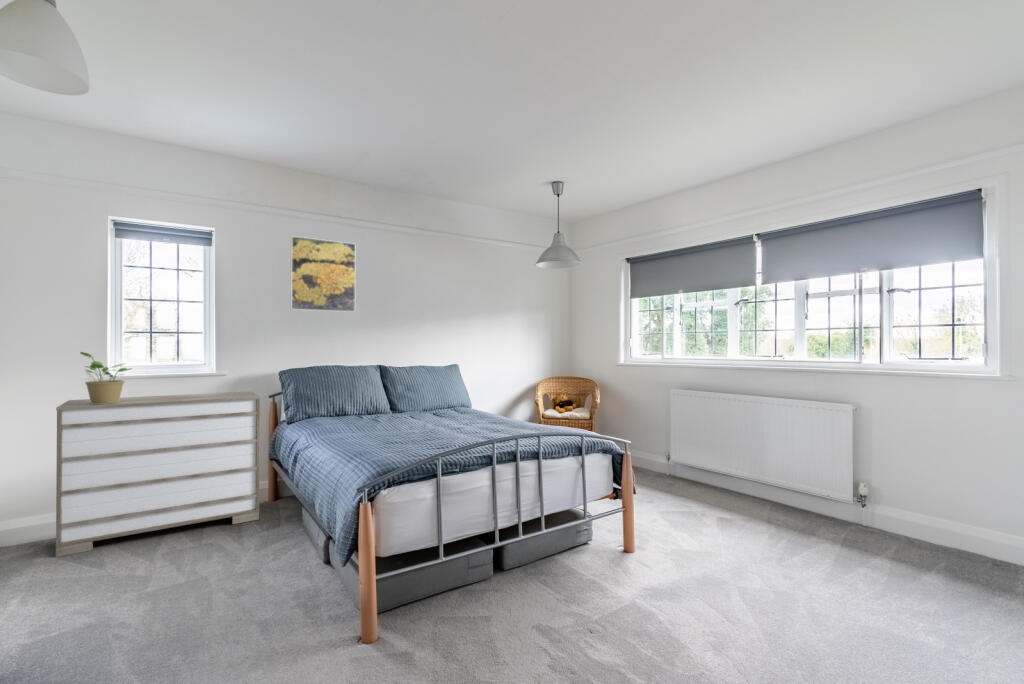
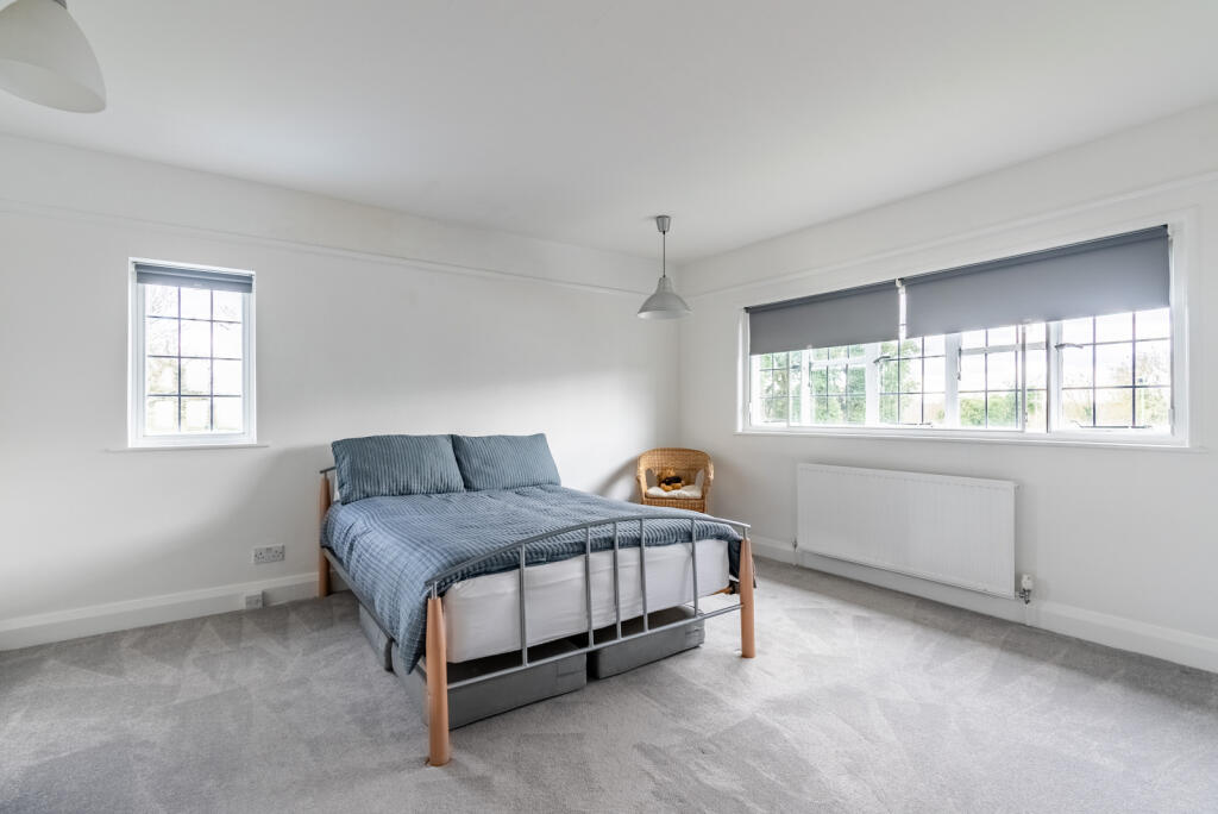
- potted plant (105, 374)
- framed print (324, 275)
- dresser (167, 462)
